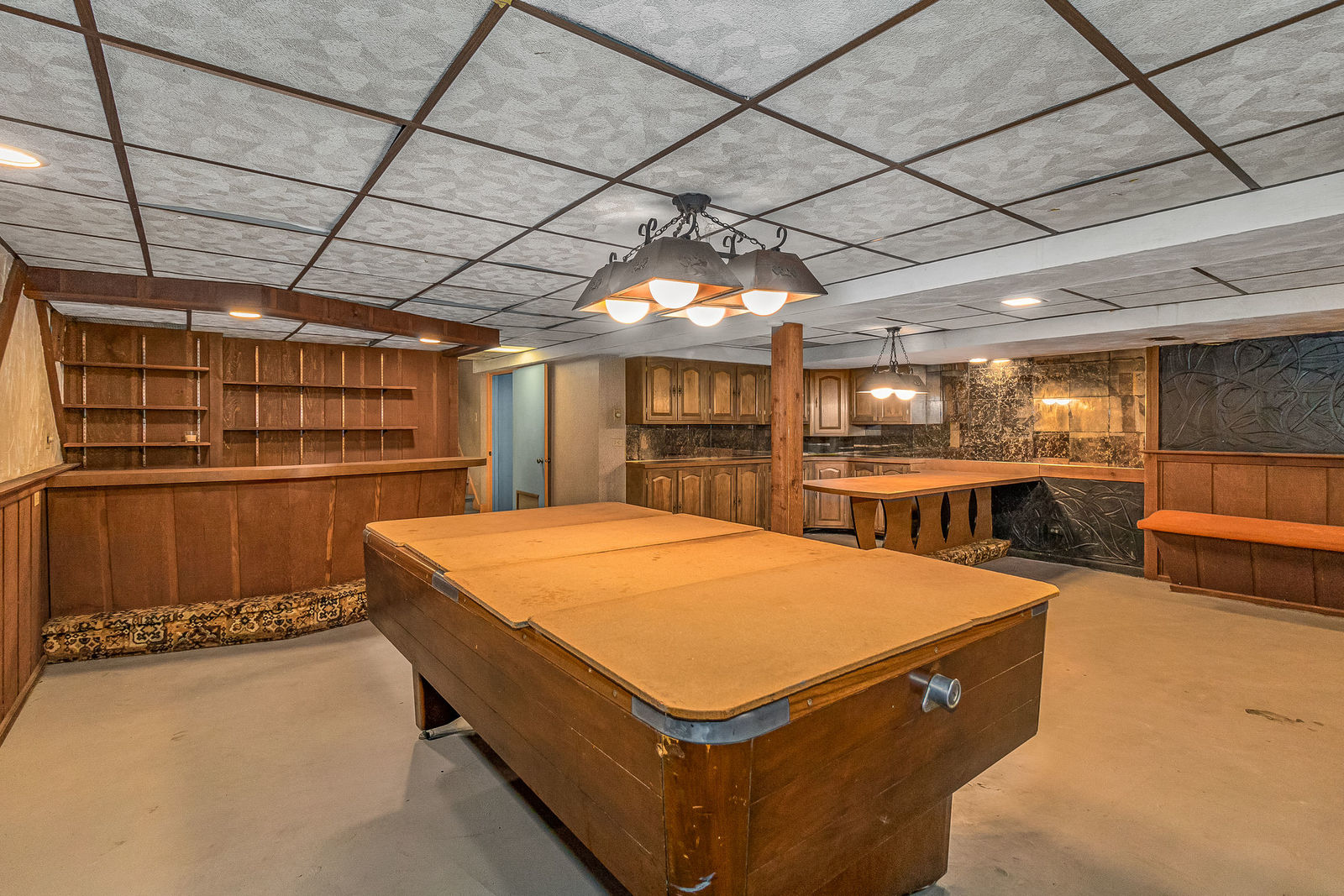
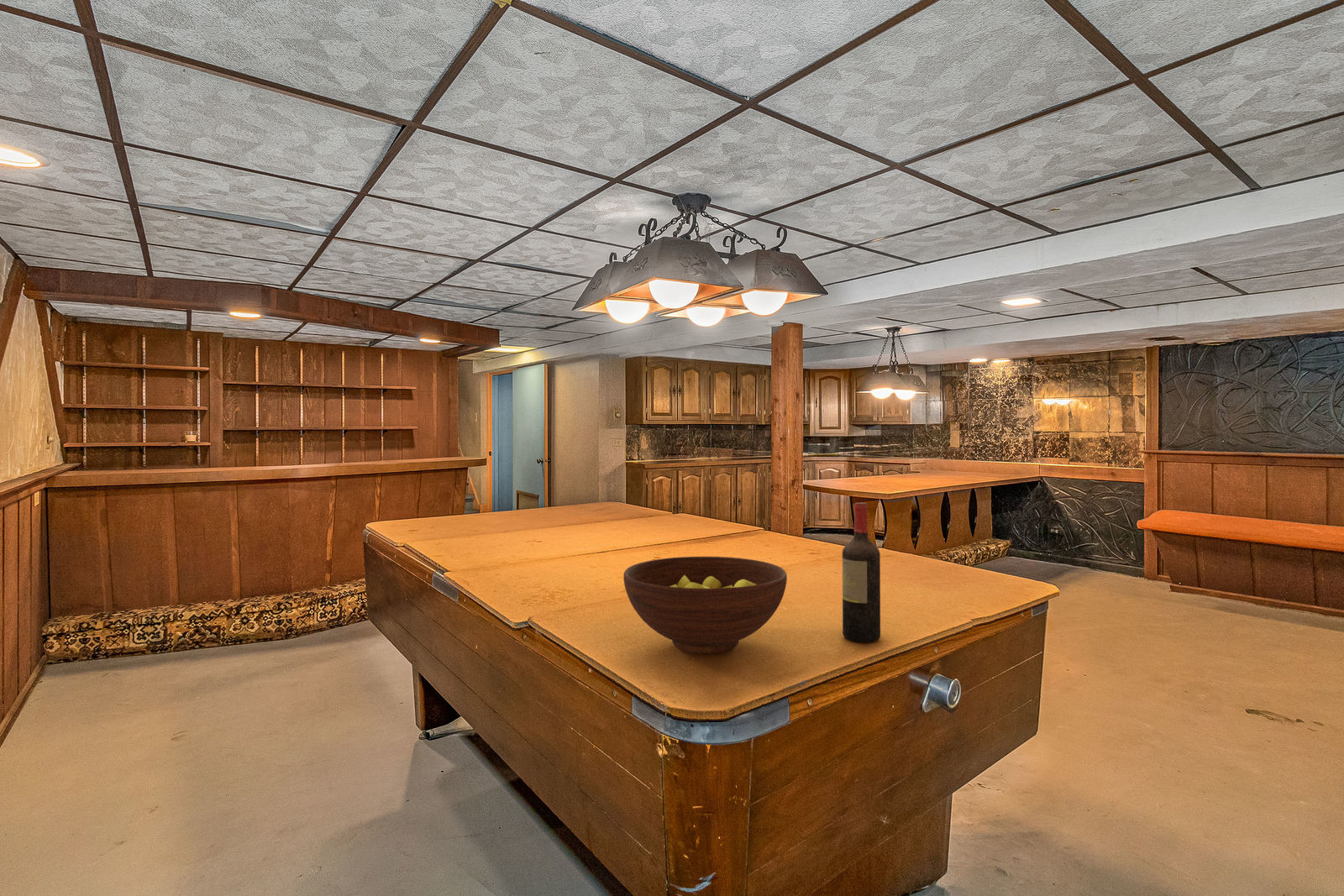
+ wine bottle (861, 570)
+ fruit bowl (705, 608)
